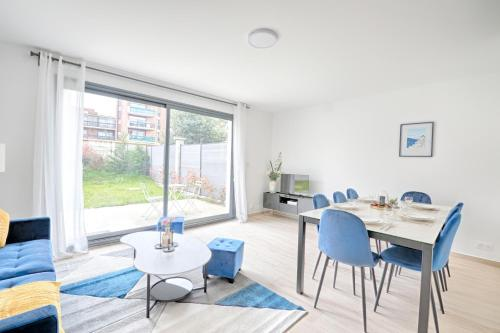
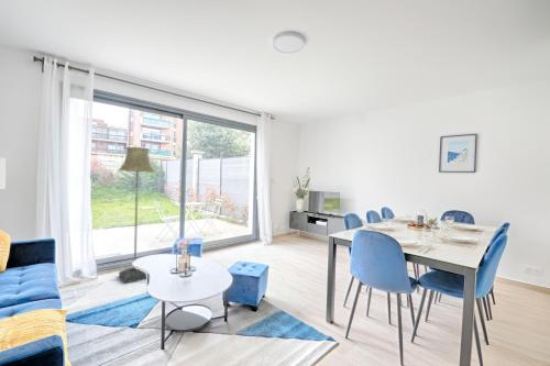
+ floor lamp (135, 212)
